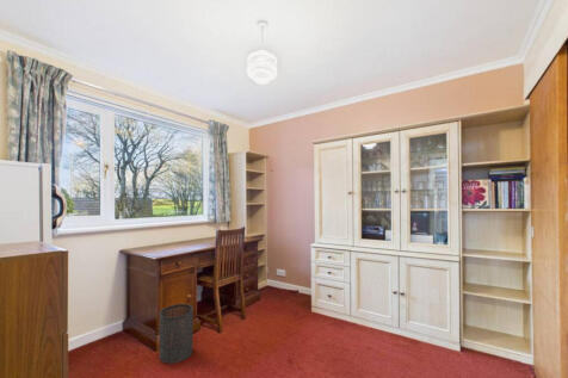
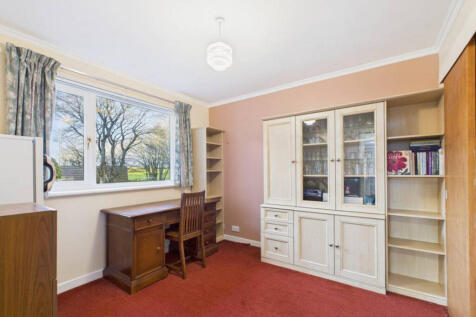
- trash can (175, 331)
